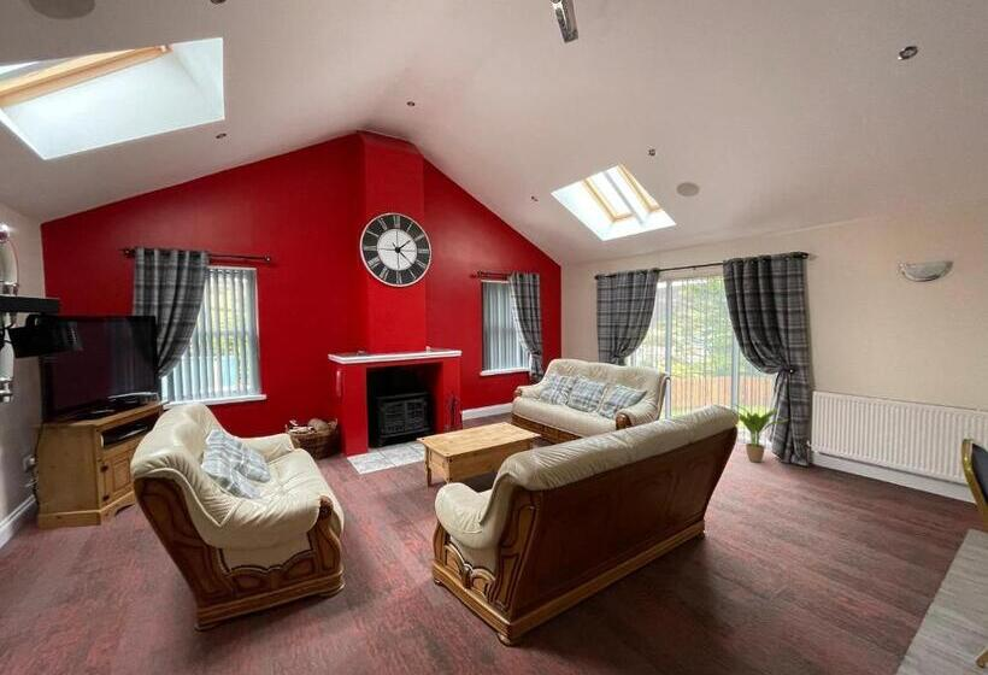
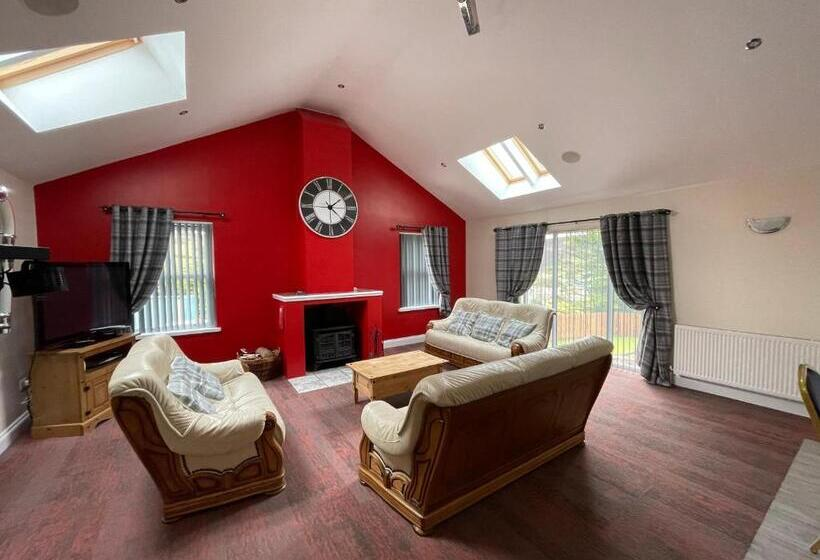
- potted plant (754, 432)
